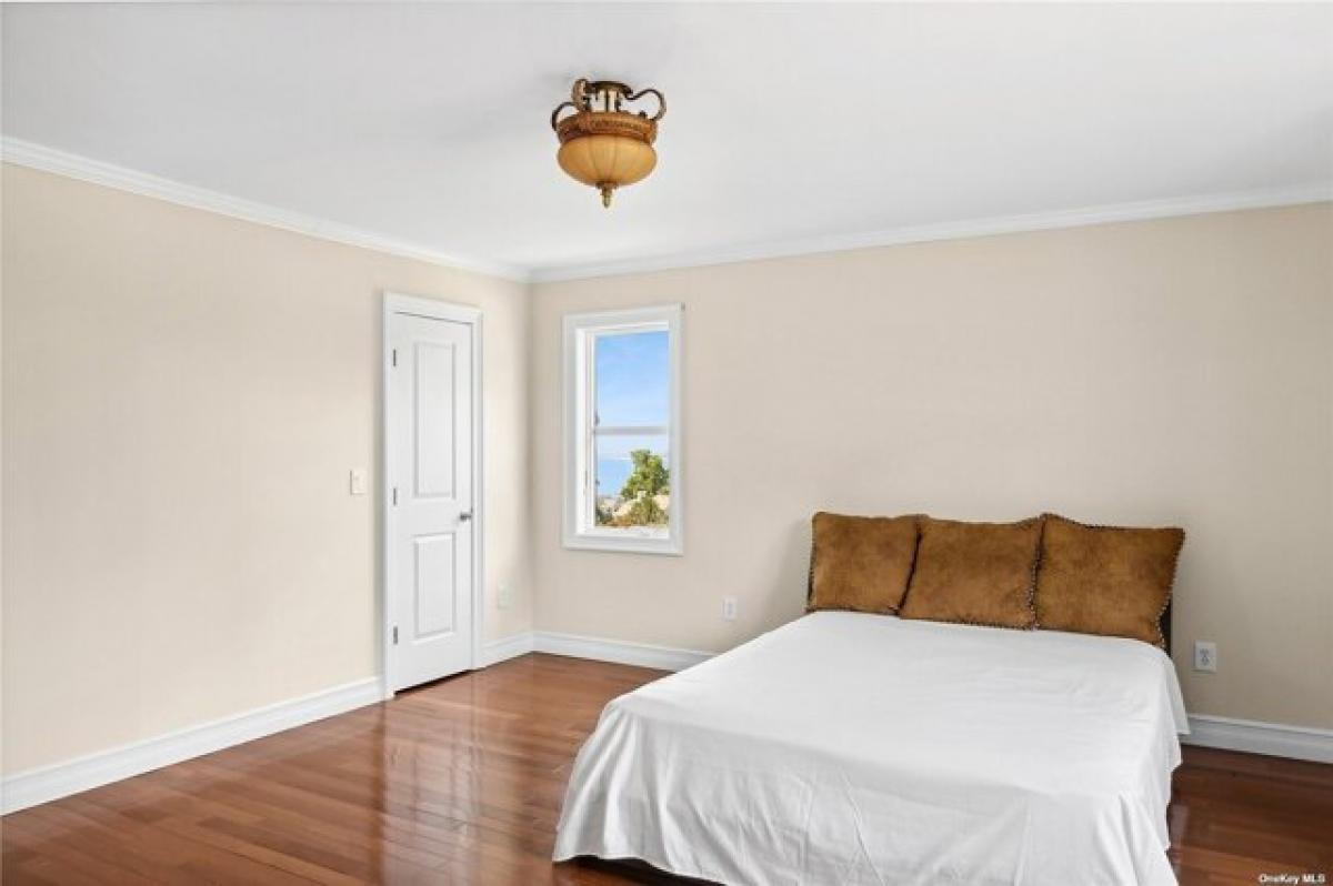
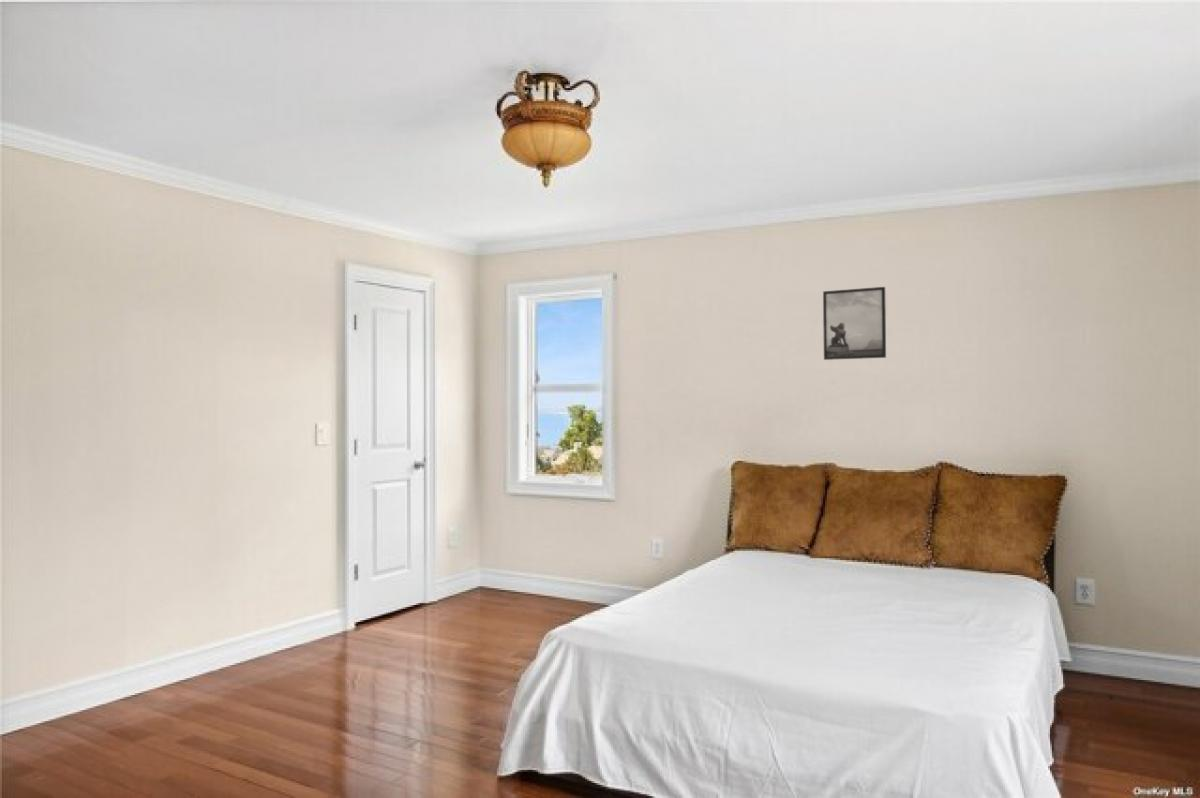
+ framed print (854, 323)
